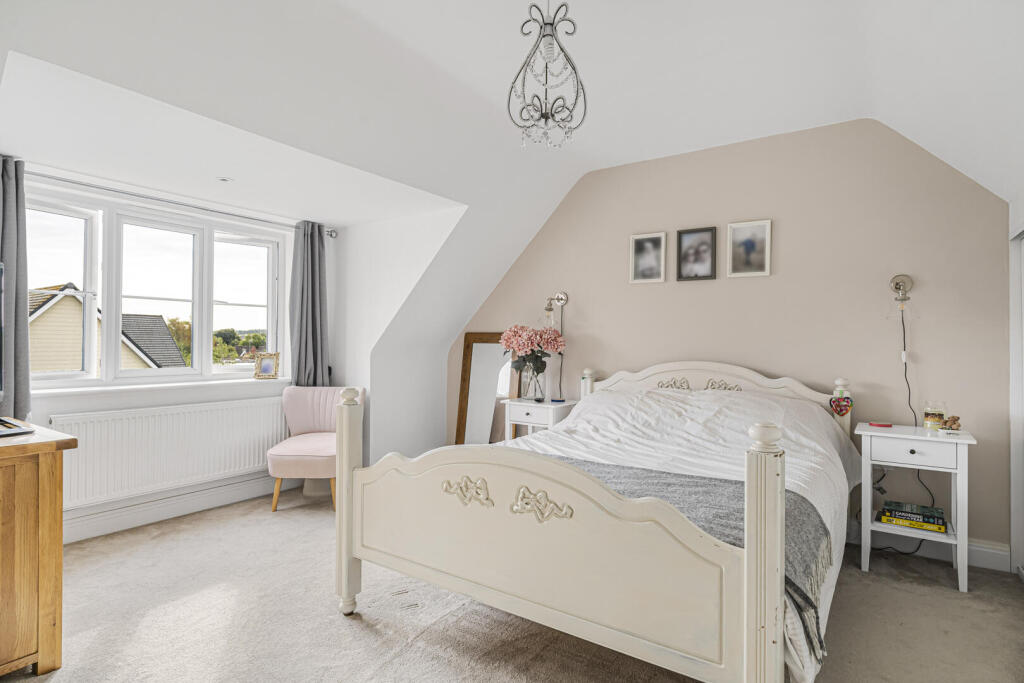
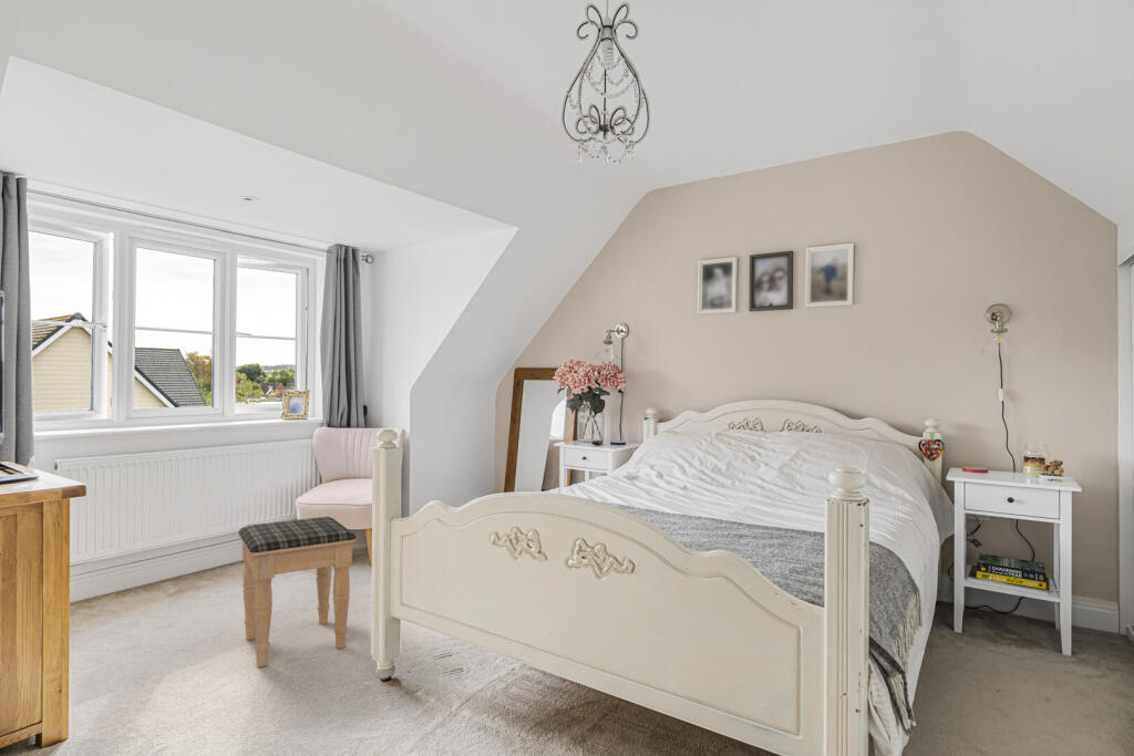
+ footstool (293, 571)
